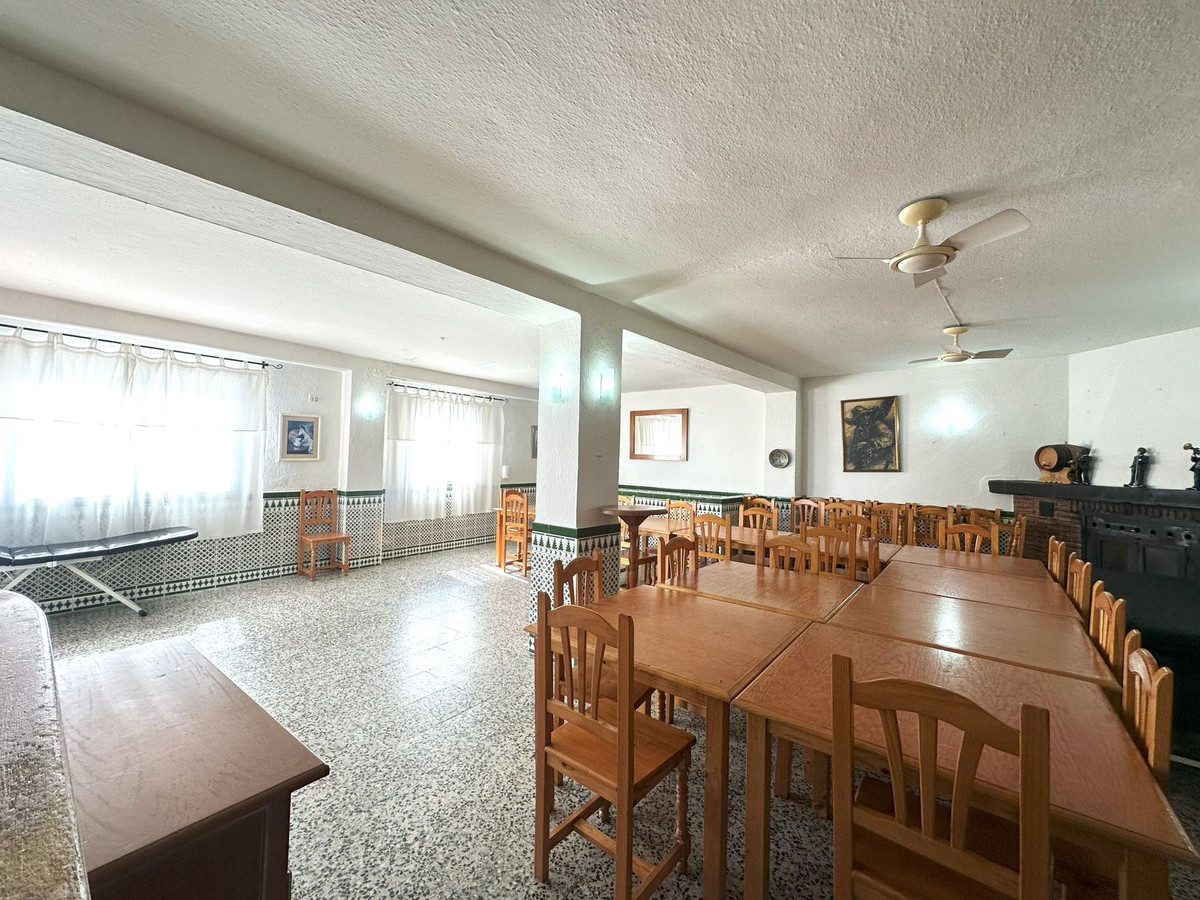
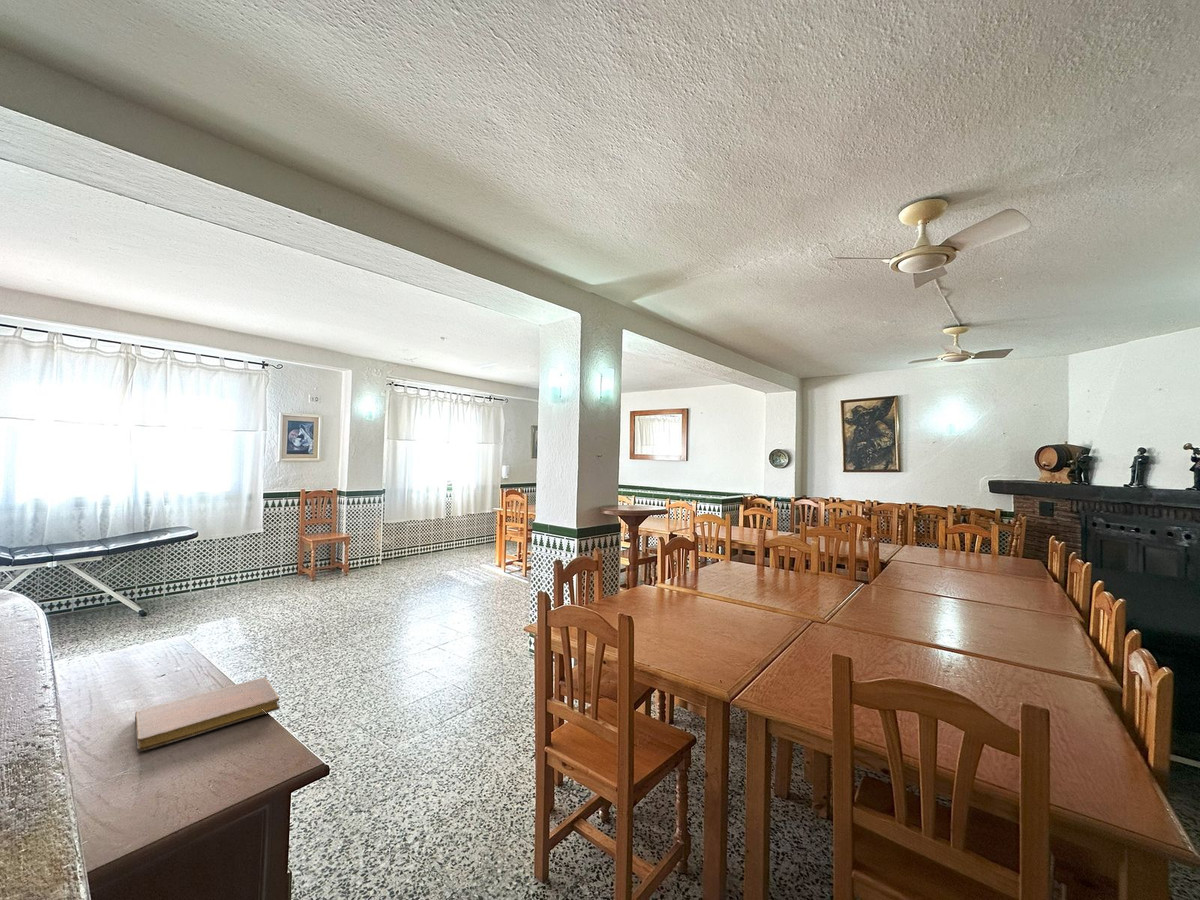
+ notebook (209, 709)
